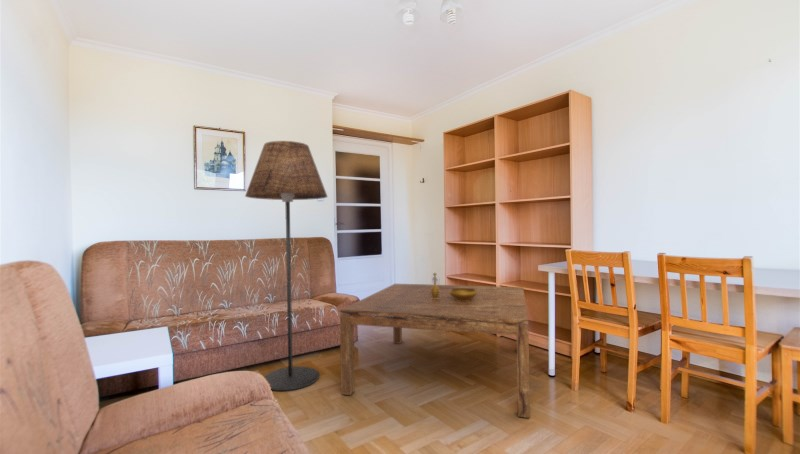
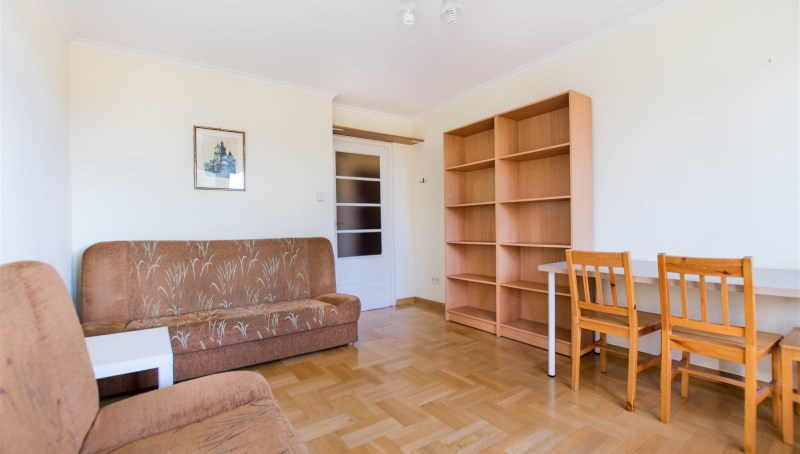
- coffee table (444, 330)
- decorative bowl (455, 288)
- floor lamp (288, 262)
